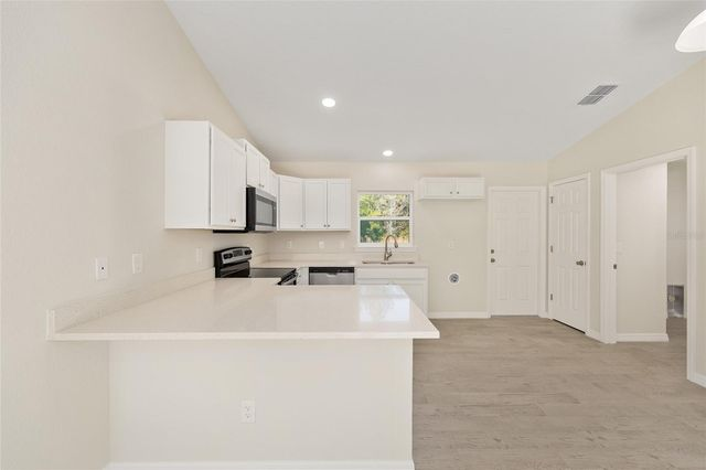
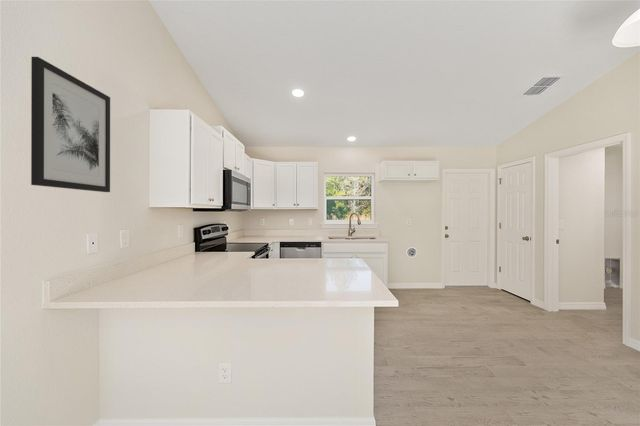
+ wall art (76, 134)
